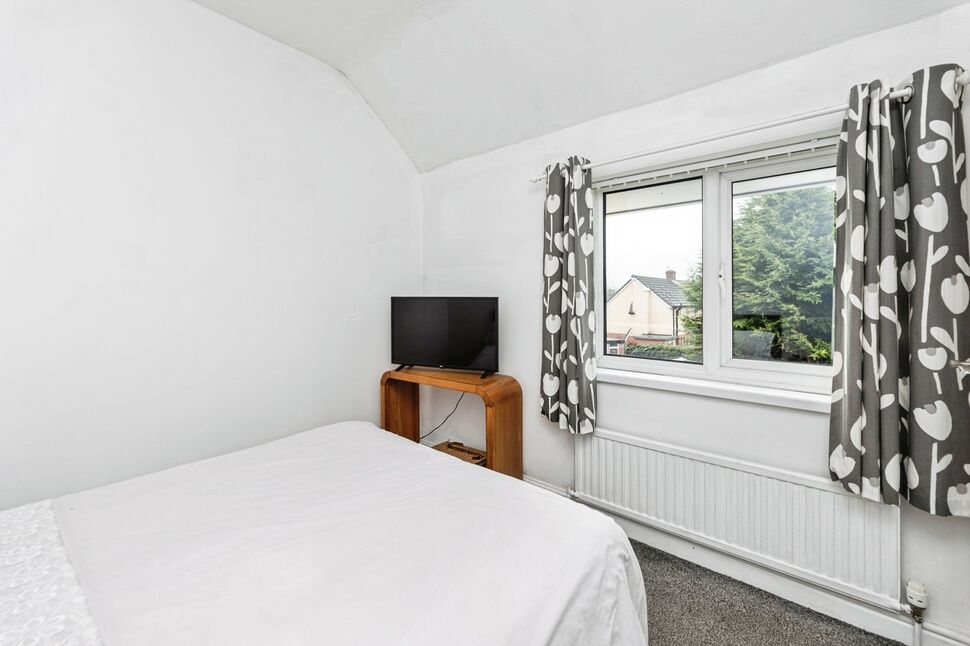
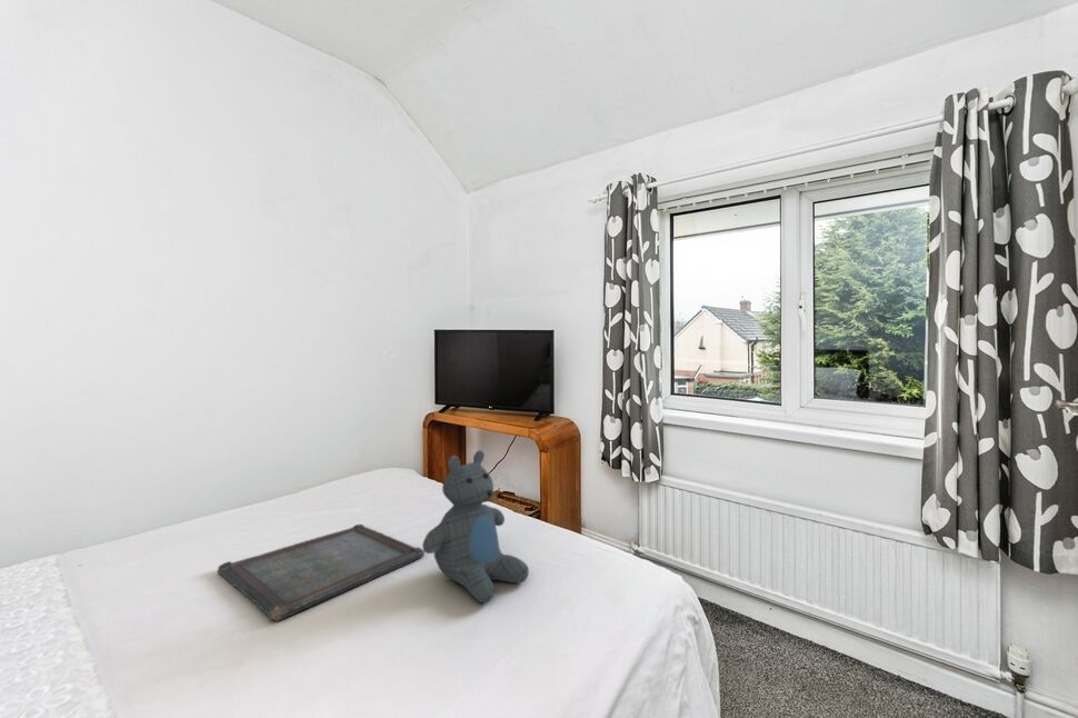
+ teddy bear (479, 518)
+ serving tray (326, 561)
